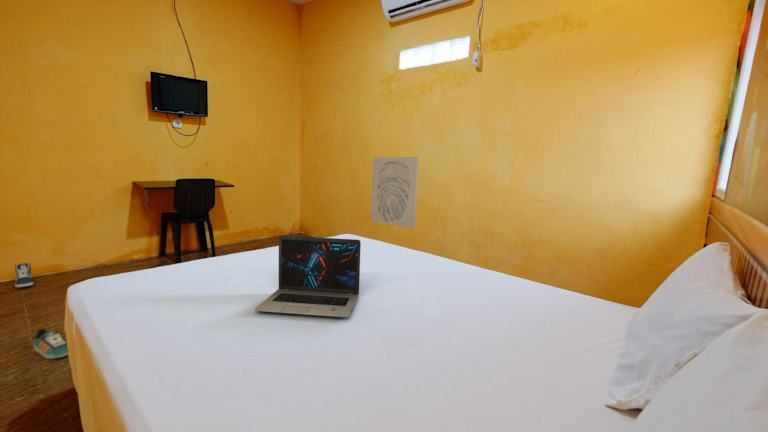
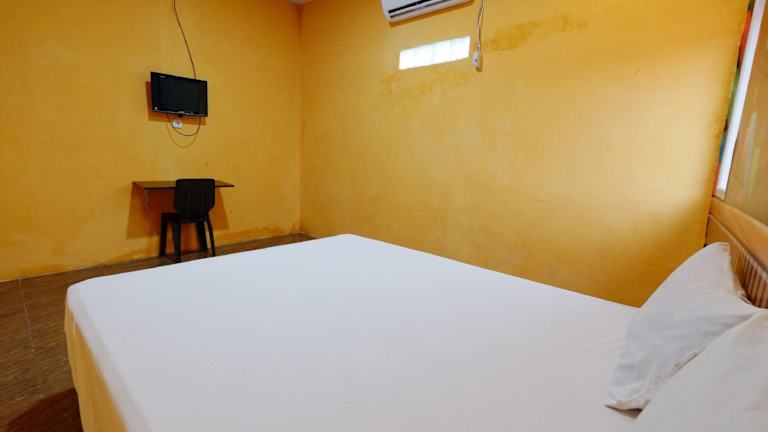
- sneaker (51, 342)
- laptop (310, 274)
- wall art (393, 191)
- sneaker (23, 274)
